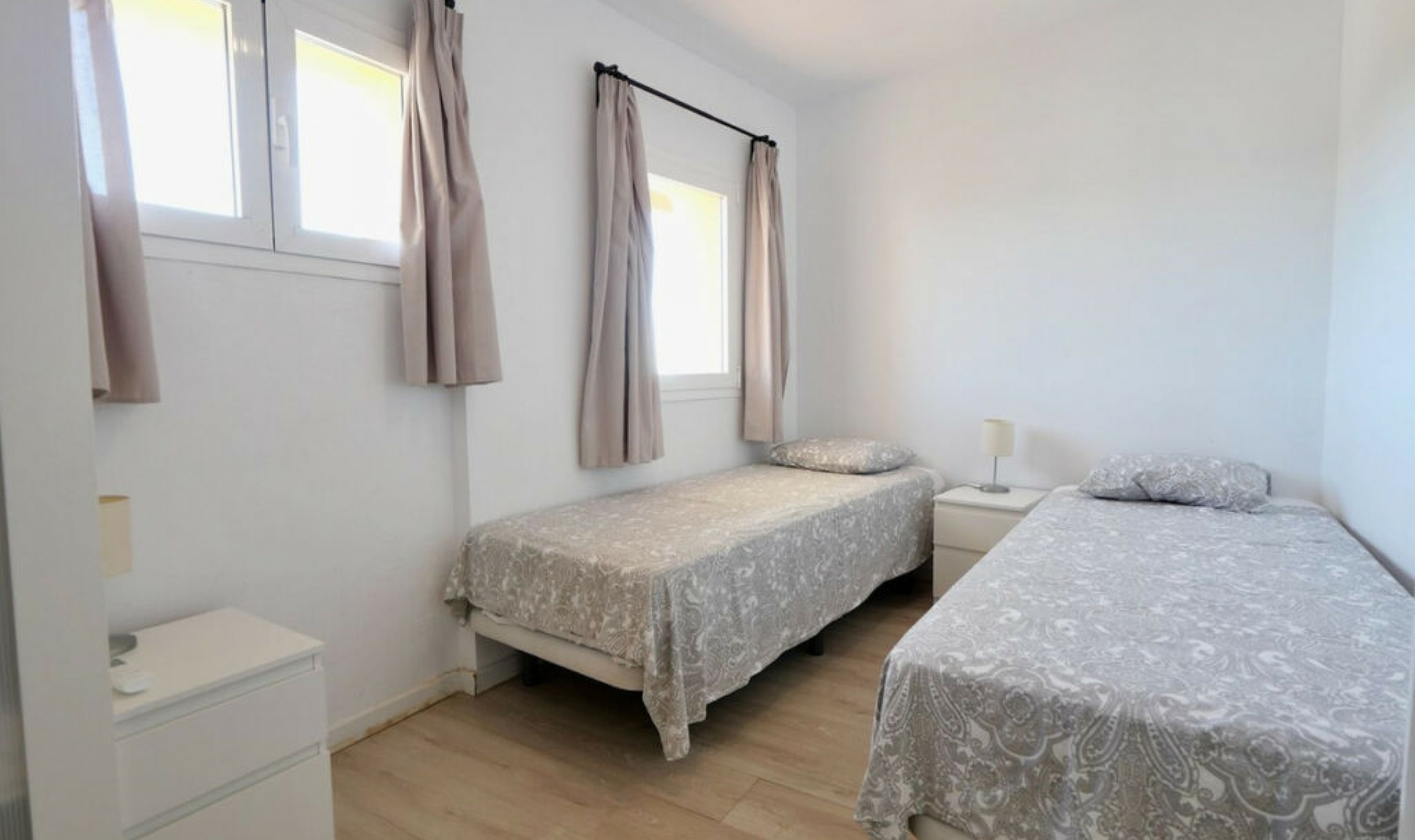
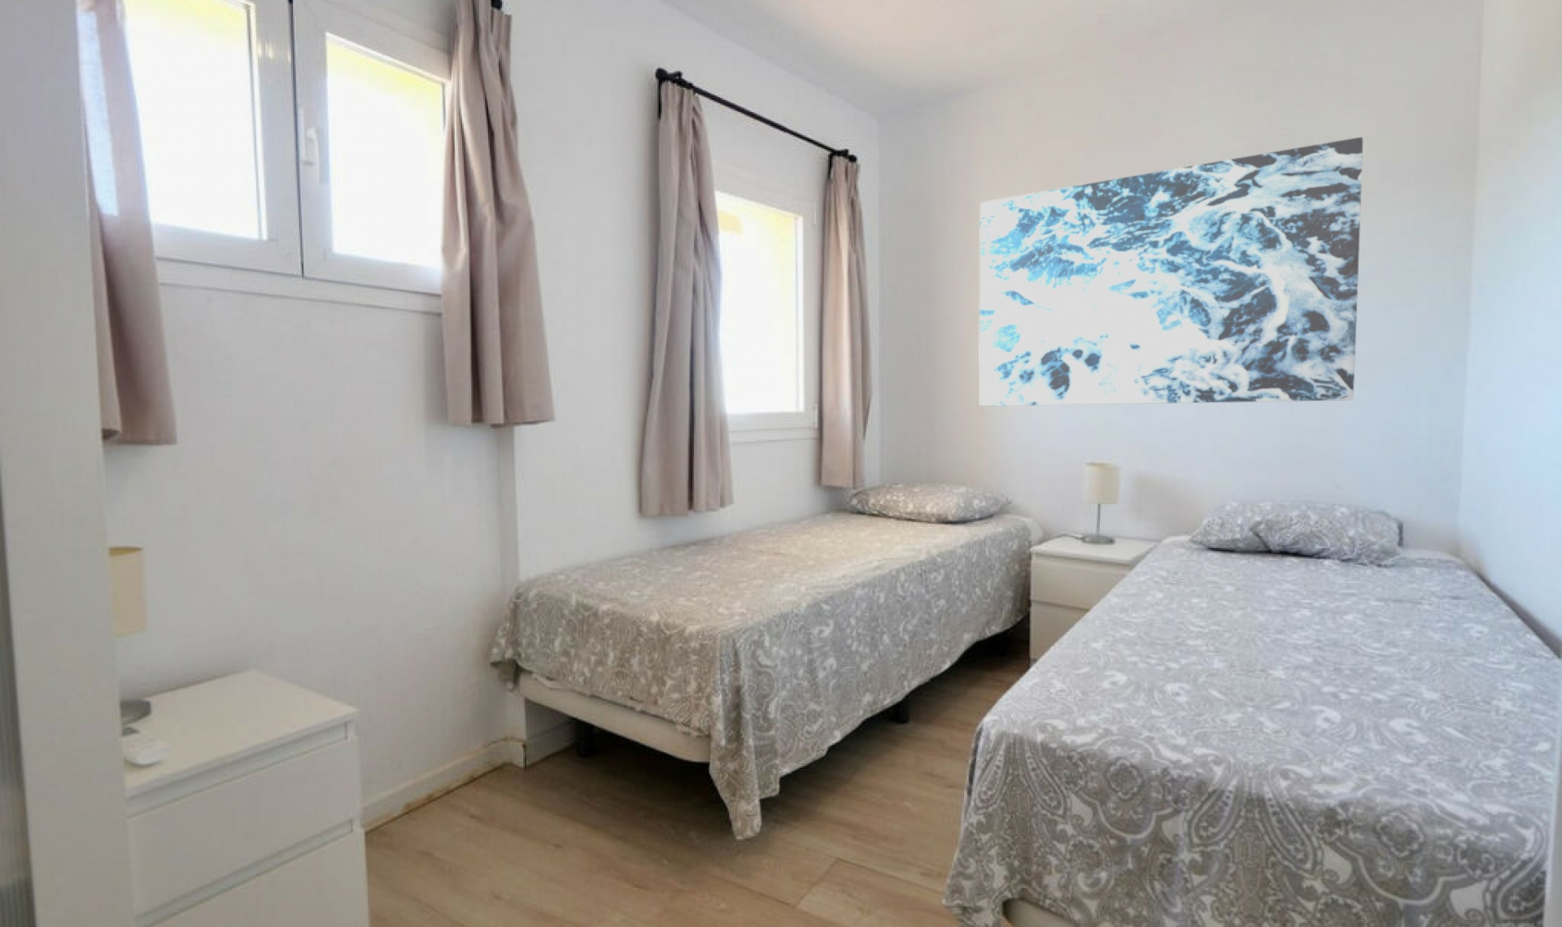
+ wall art (1146, 290)
